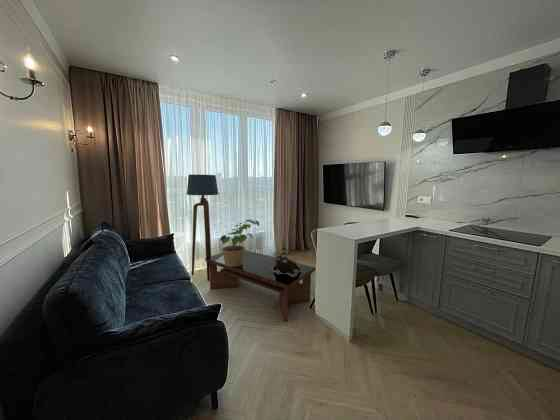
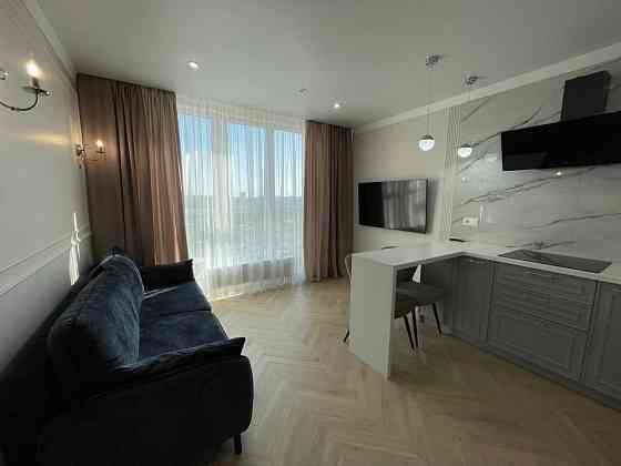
- potted plant (243, 241)
- decorative sculpture (283, 264)
- floor lamp (204, 225)
- coffee table (257, 278)
